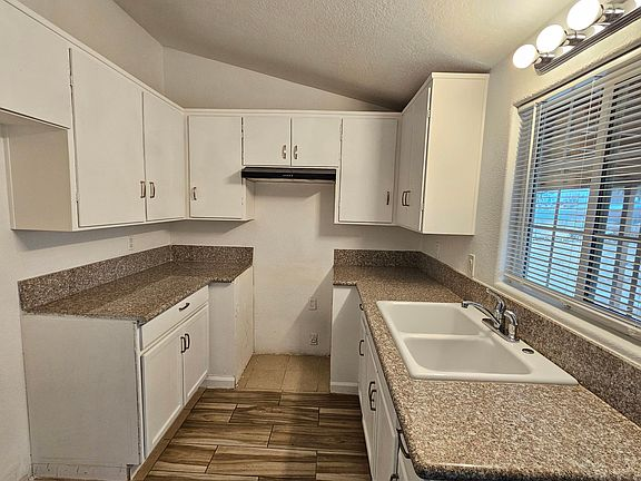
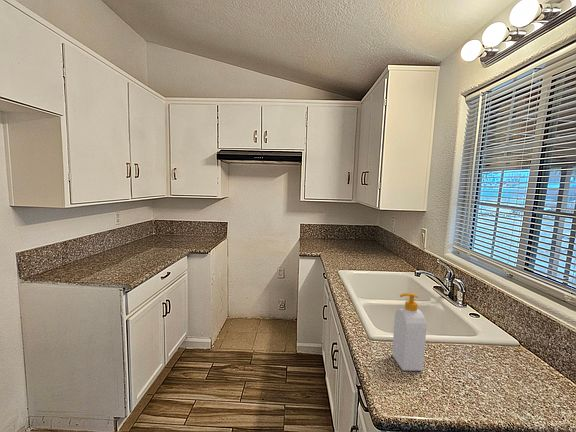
+ soap bottle (408, 328)
